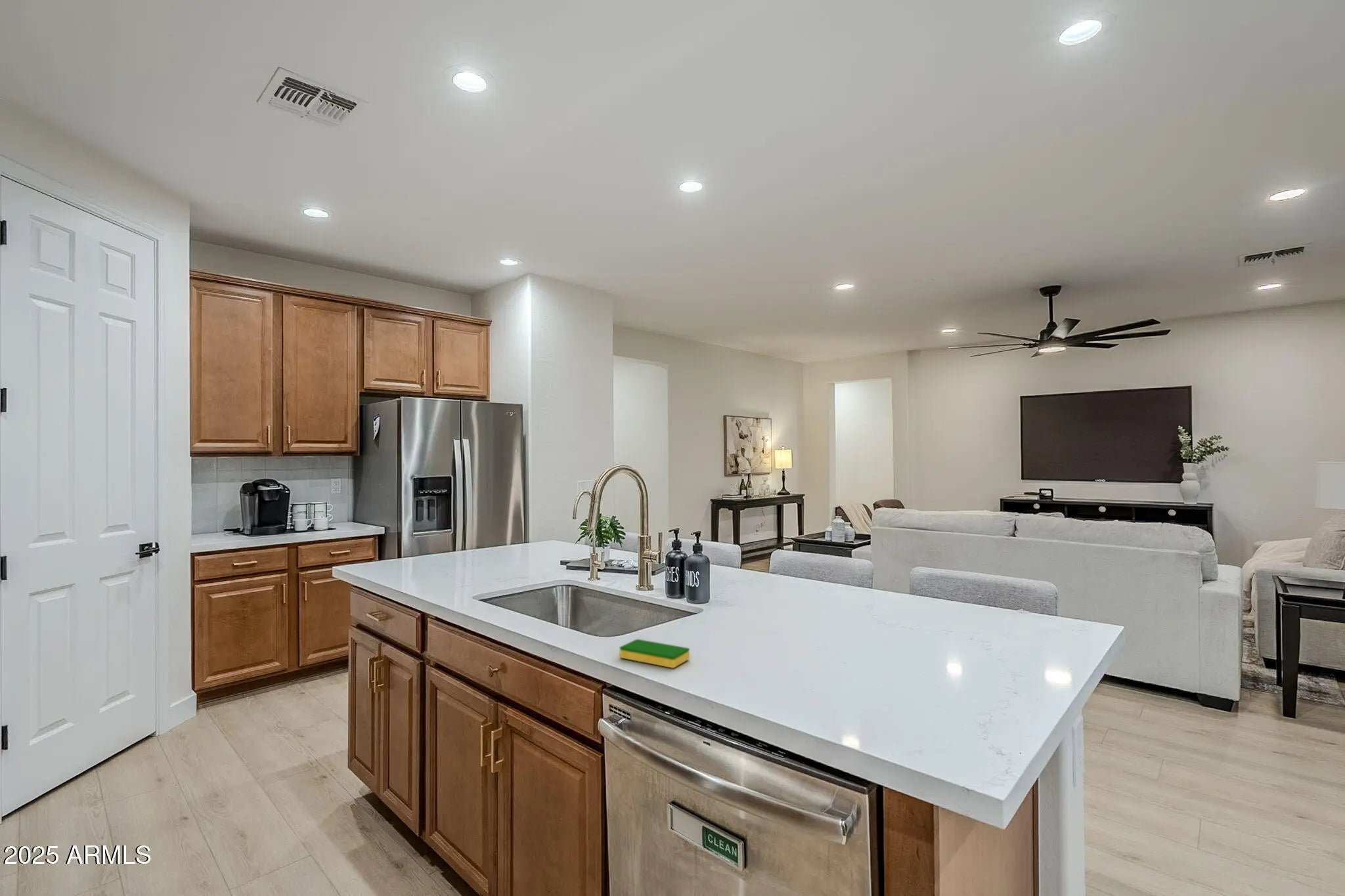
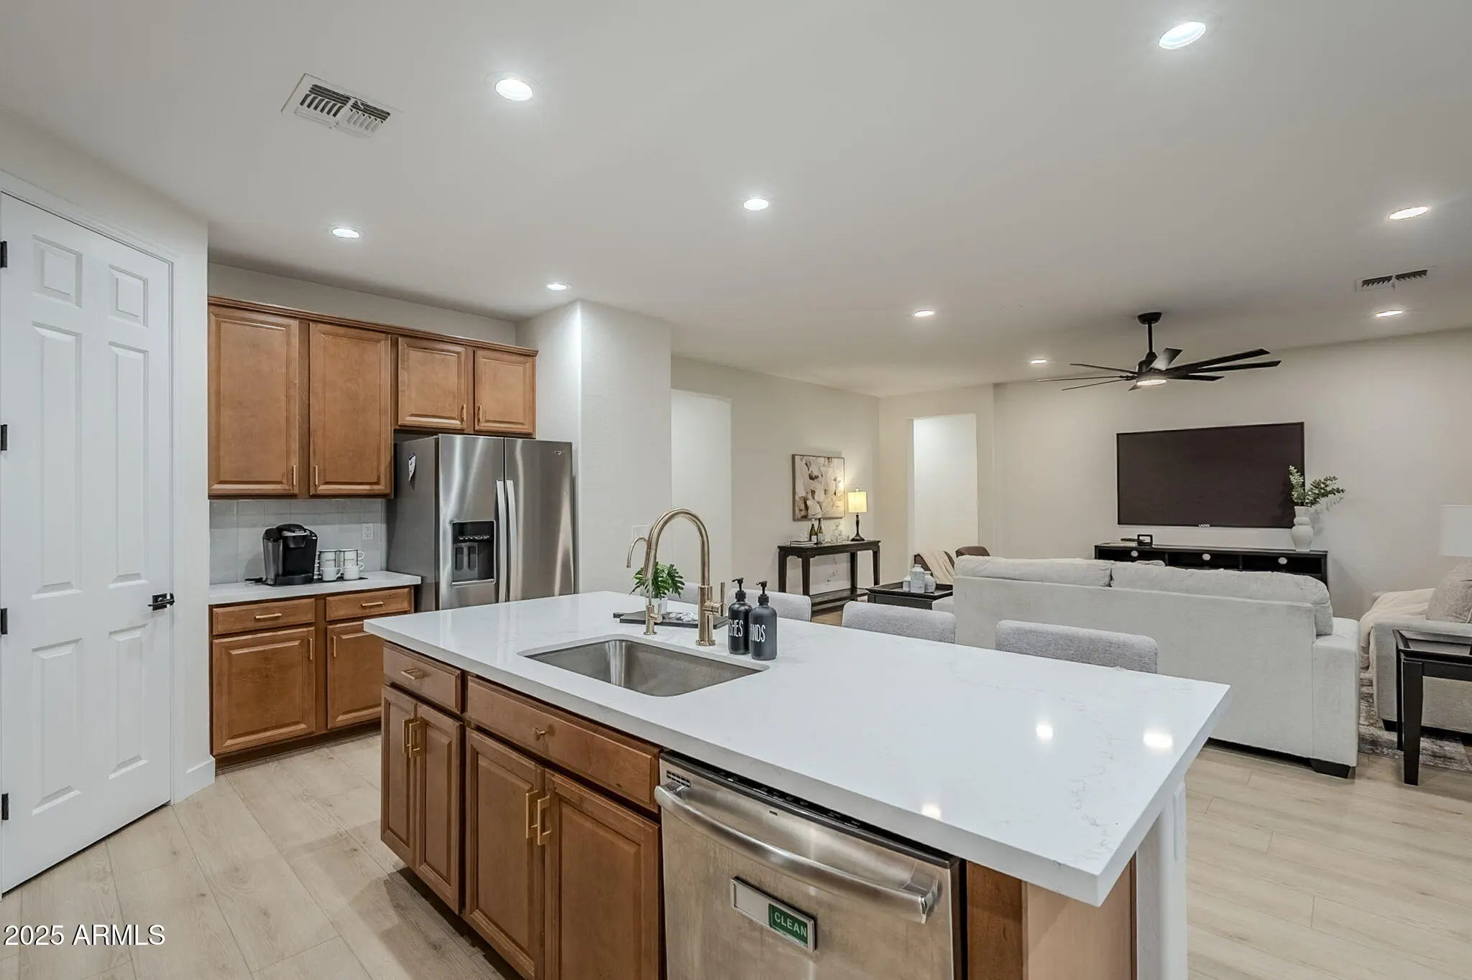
- dish sponge (654, 652)
